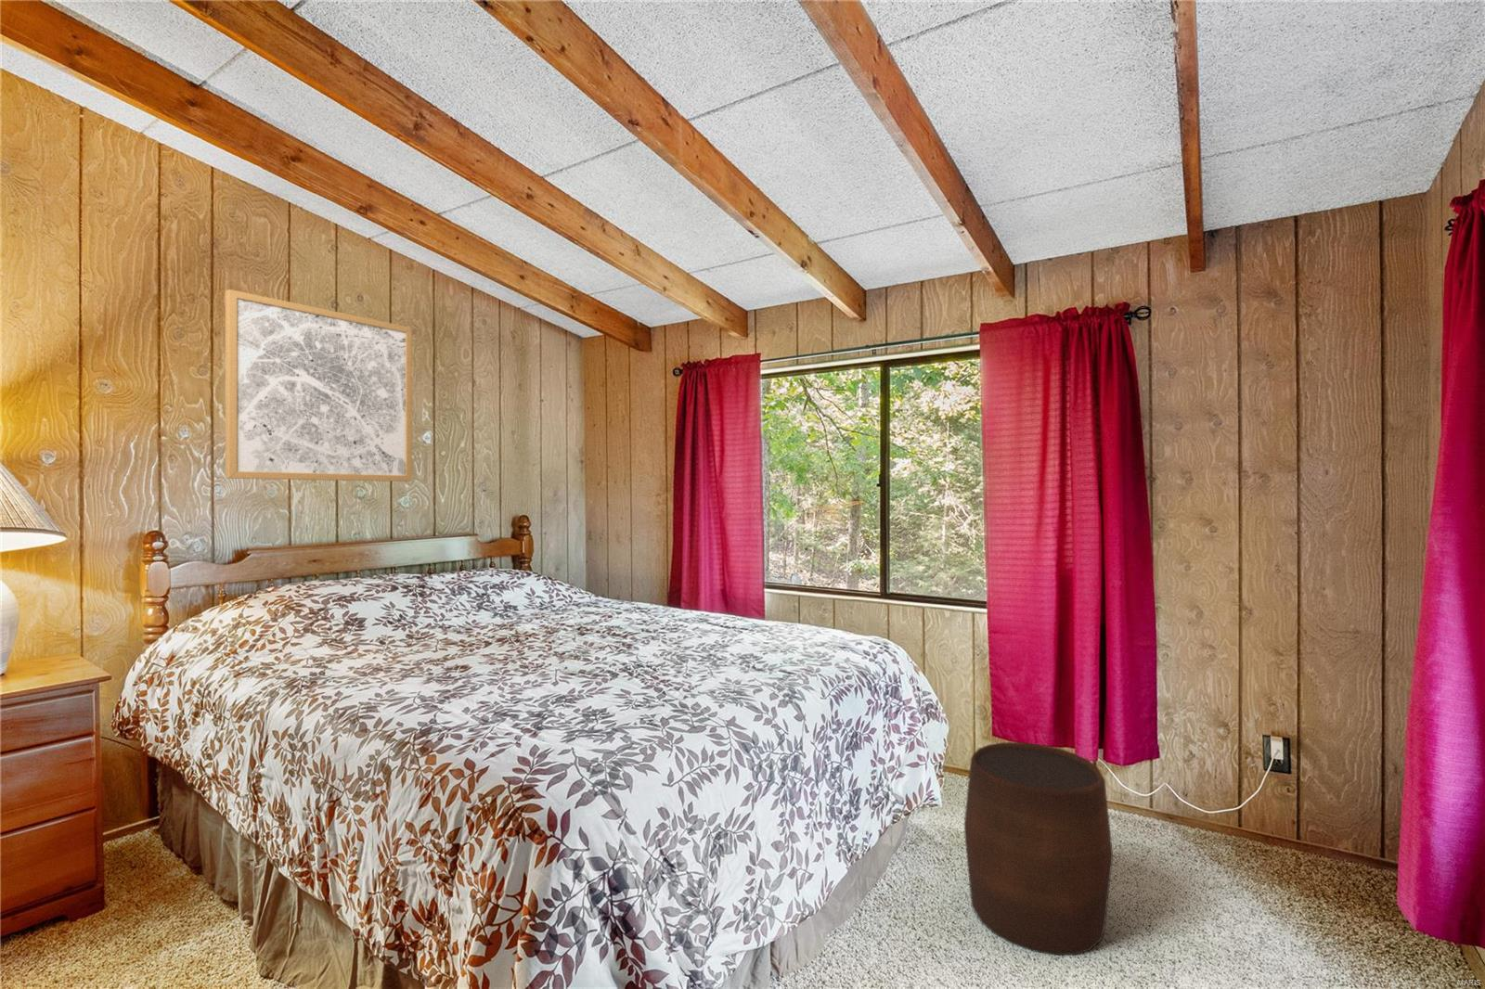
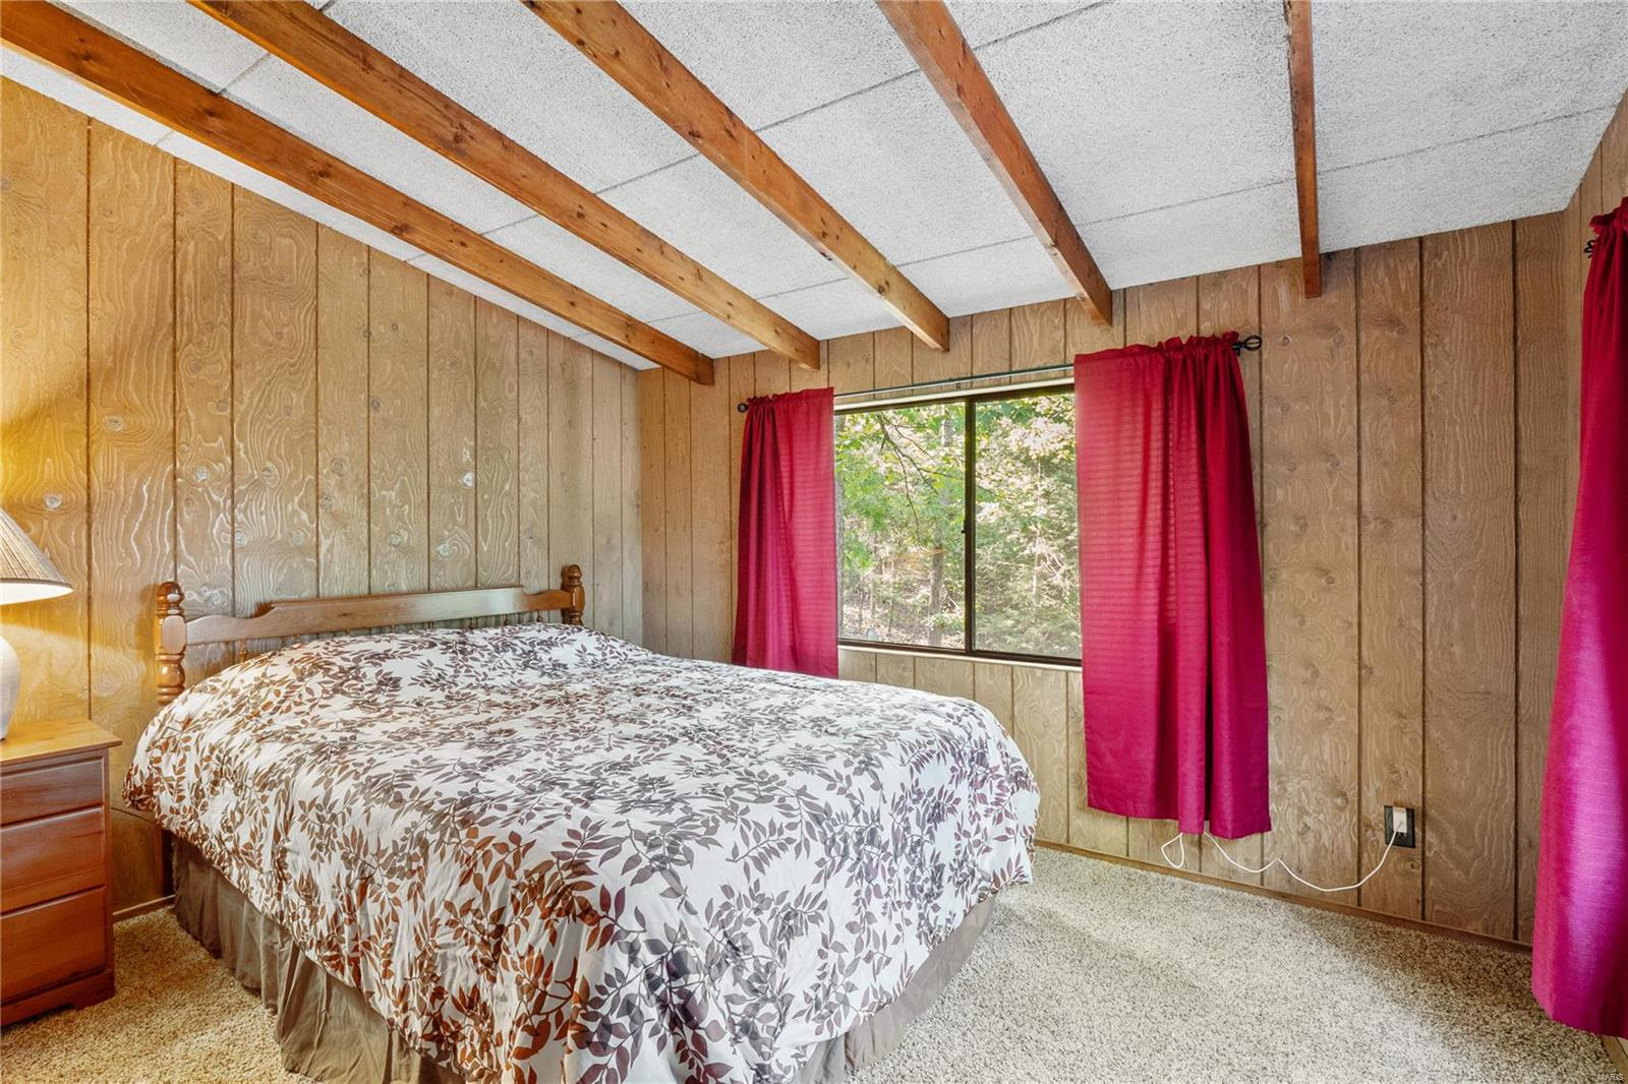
- stool (1035, 840)
- wall art (328, 395)
